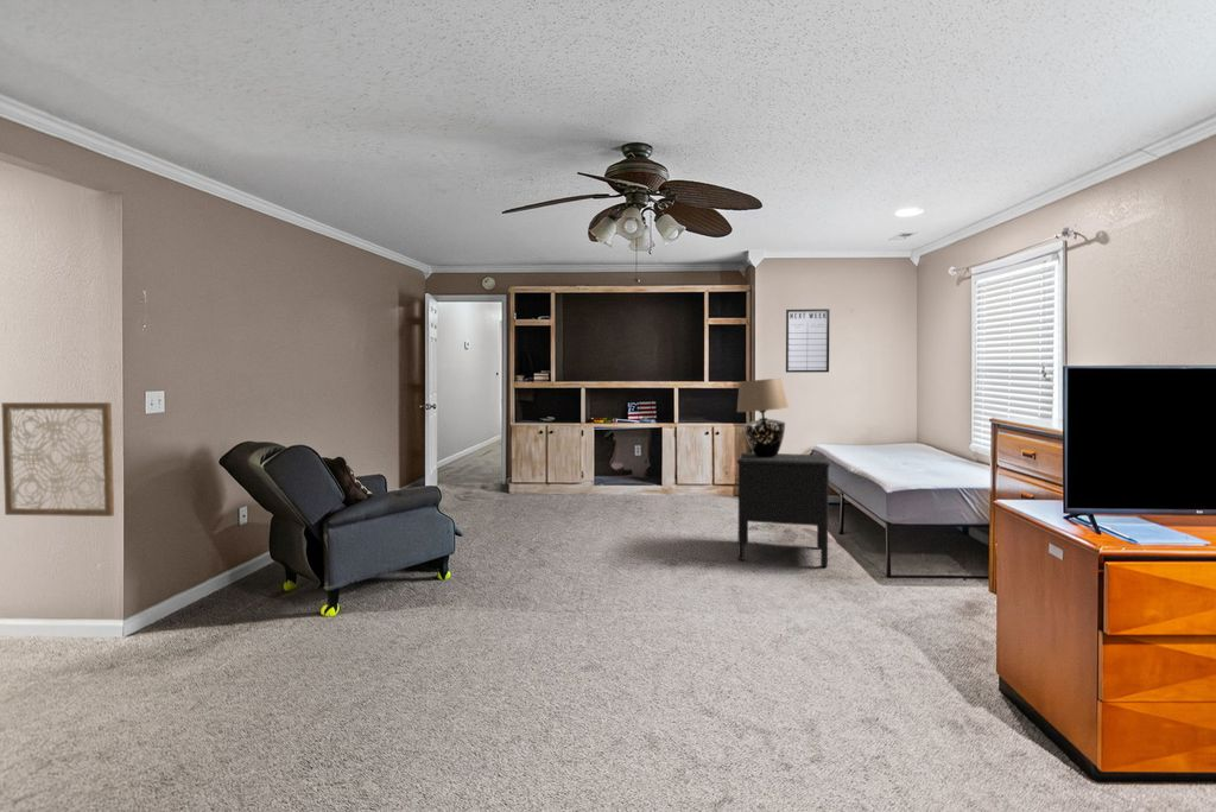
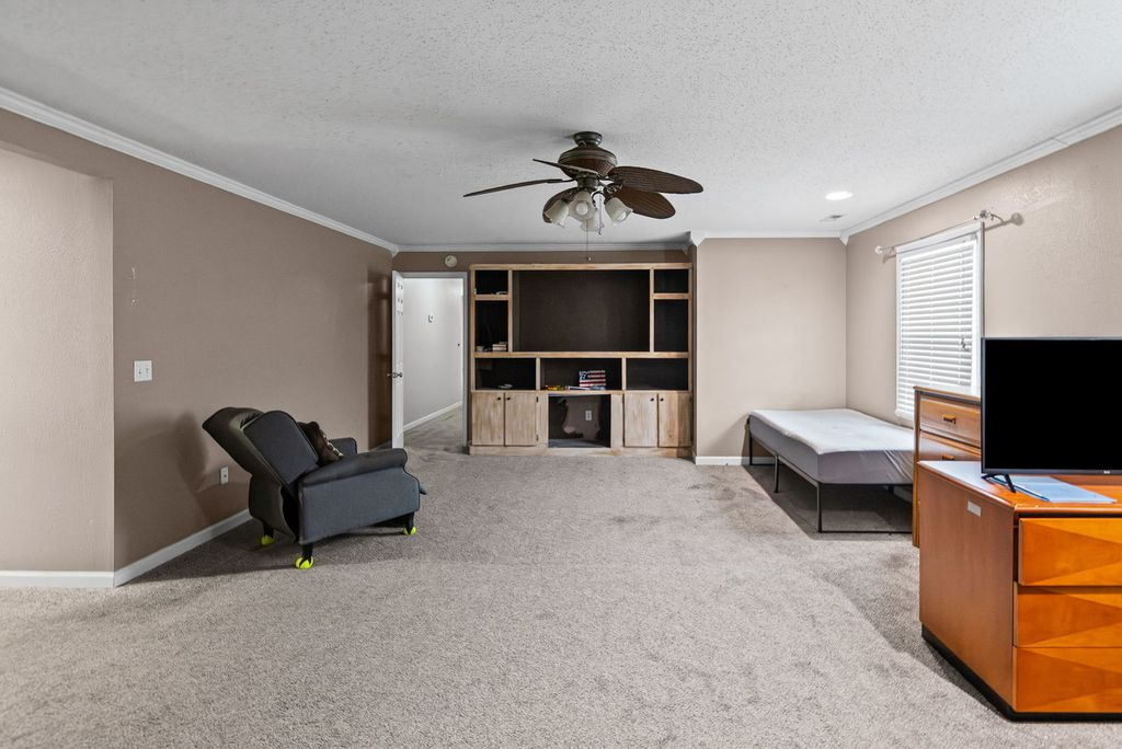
- writing board (808, 341)
- nightstand (781, 505)
- wall art (62, 456)
- table lamp (766, 418)
